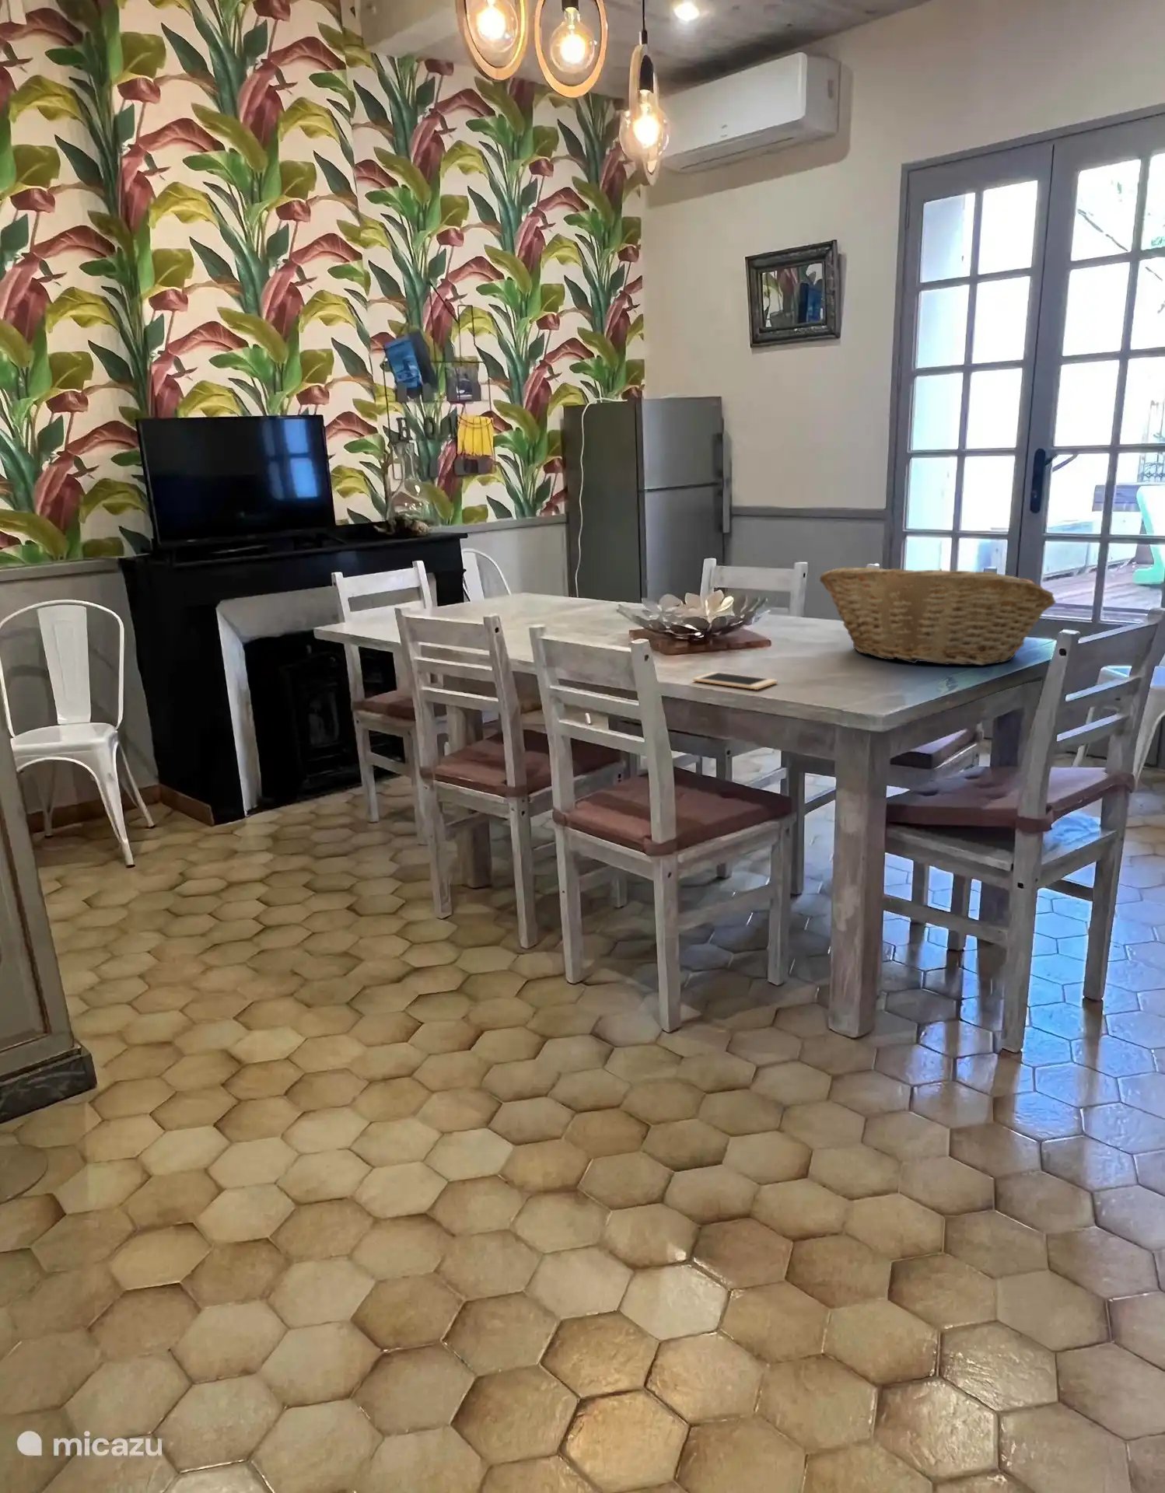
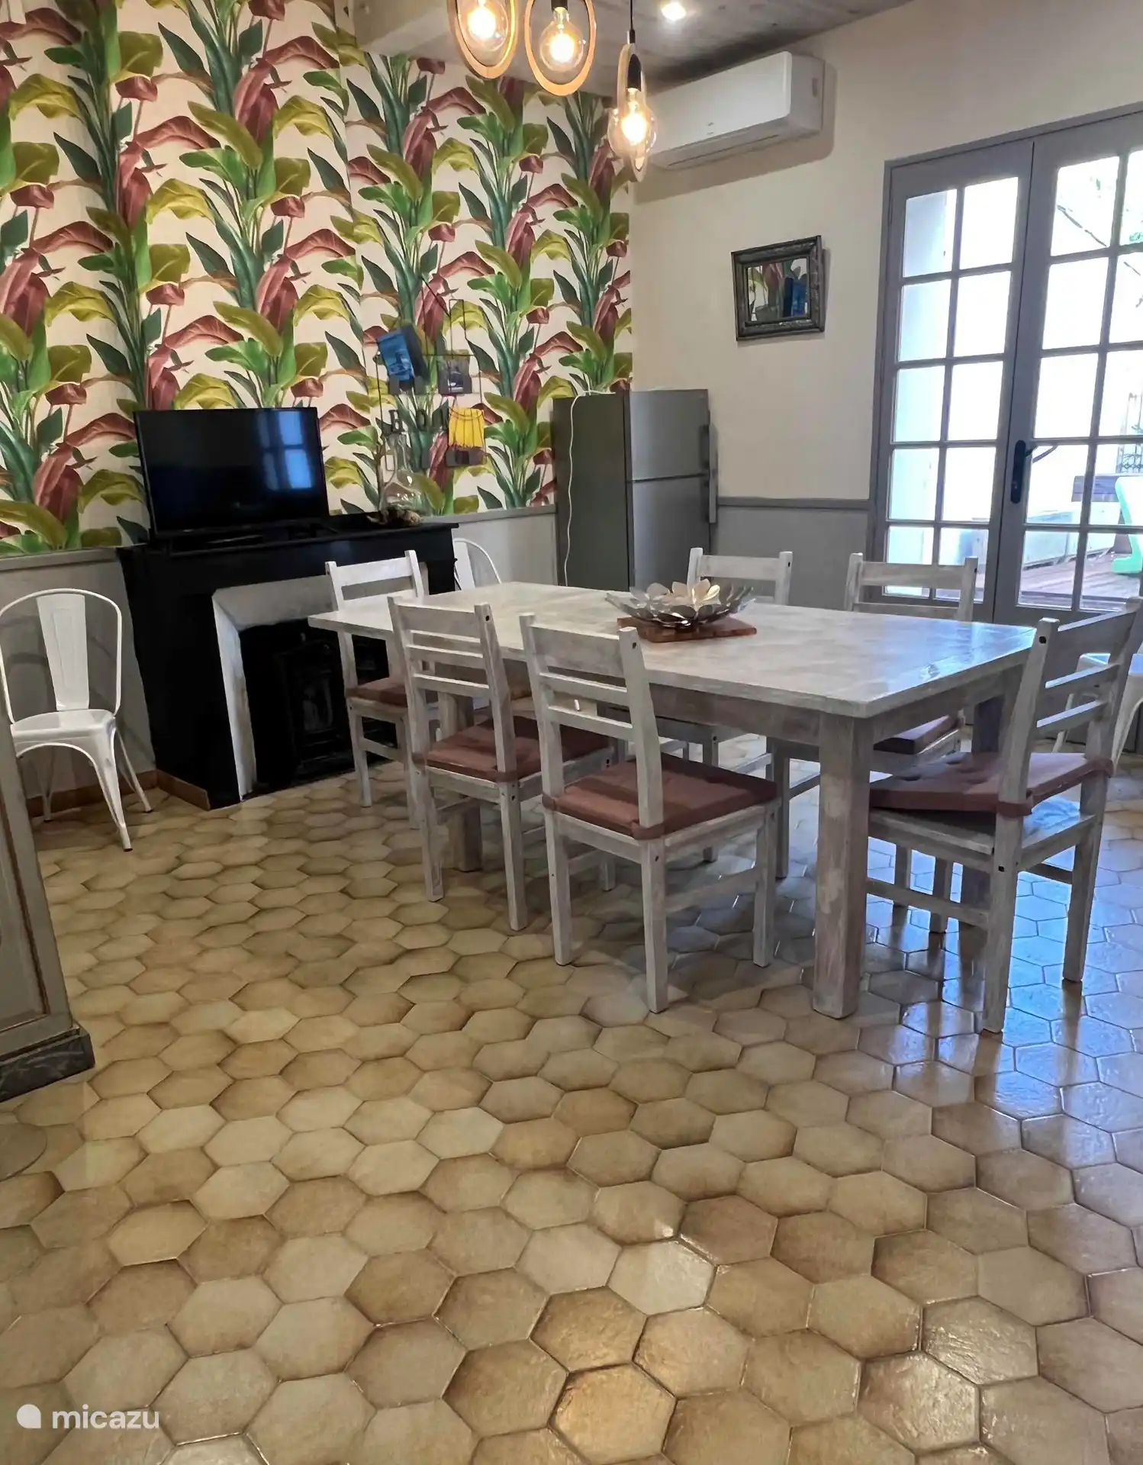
- cell phone (735, 680)
- fruit basket (931, 607)
